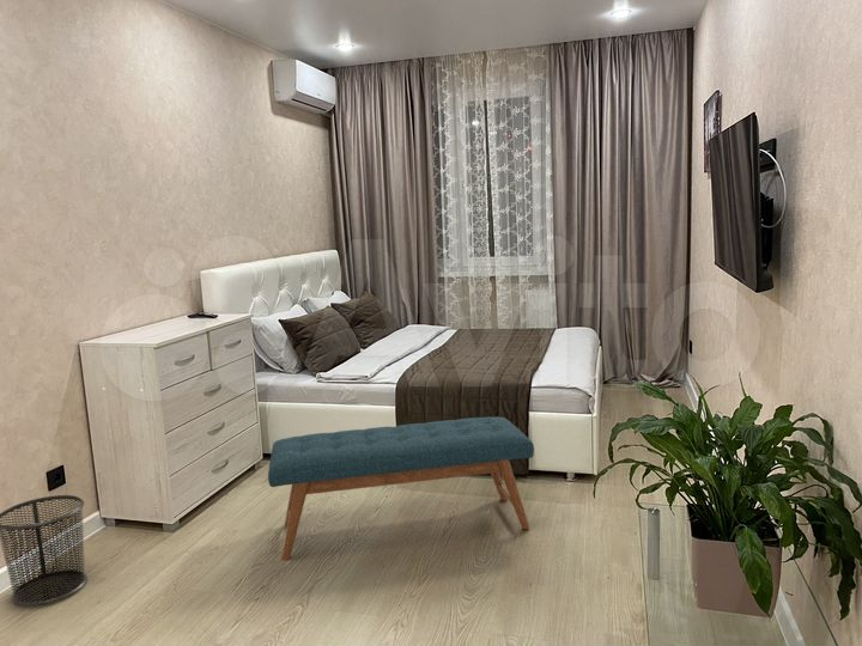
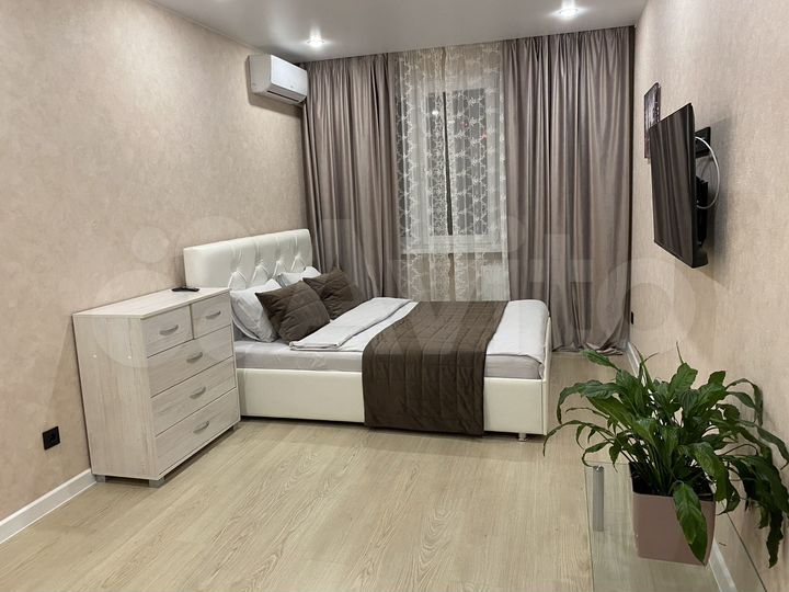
- waste bin (44, 548)
- bench (401, 481)
